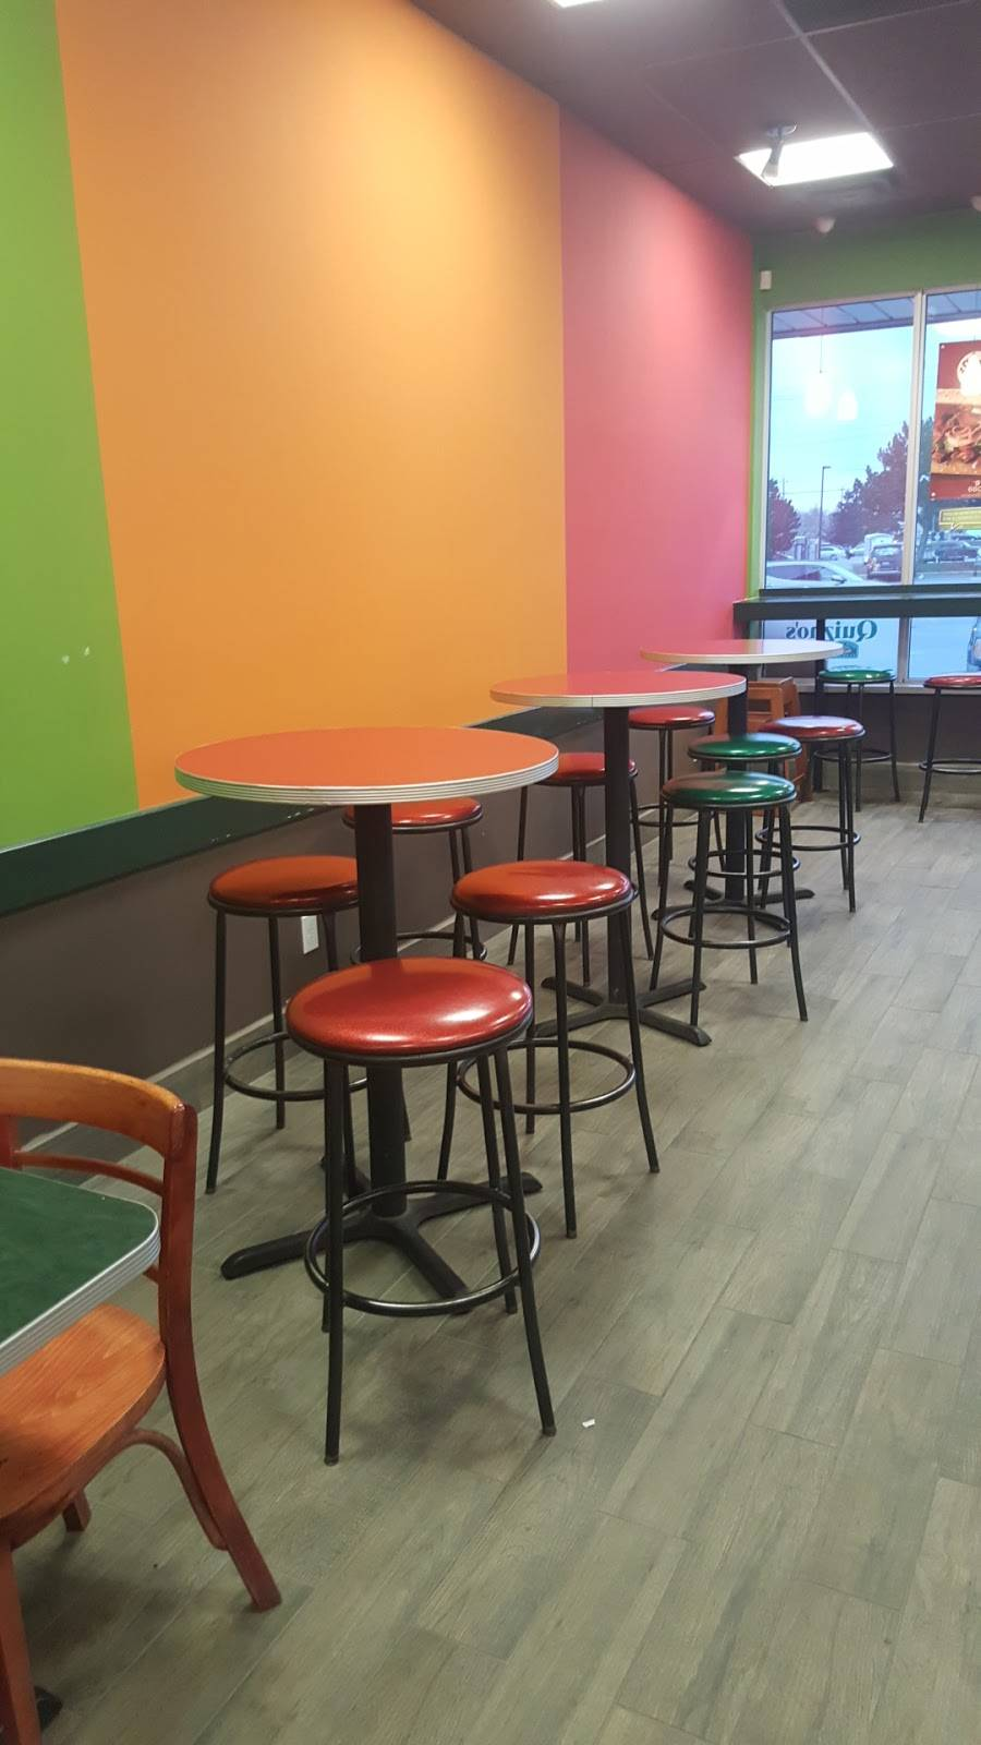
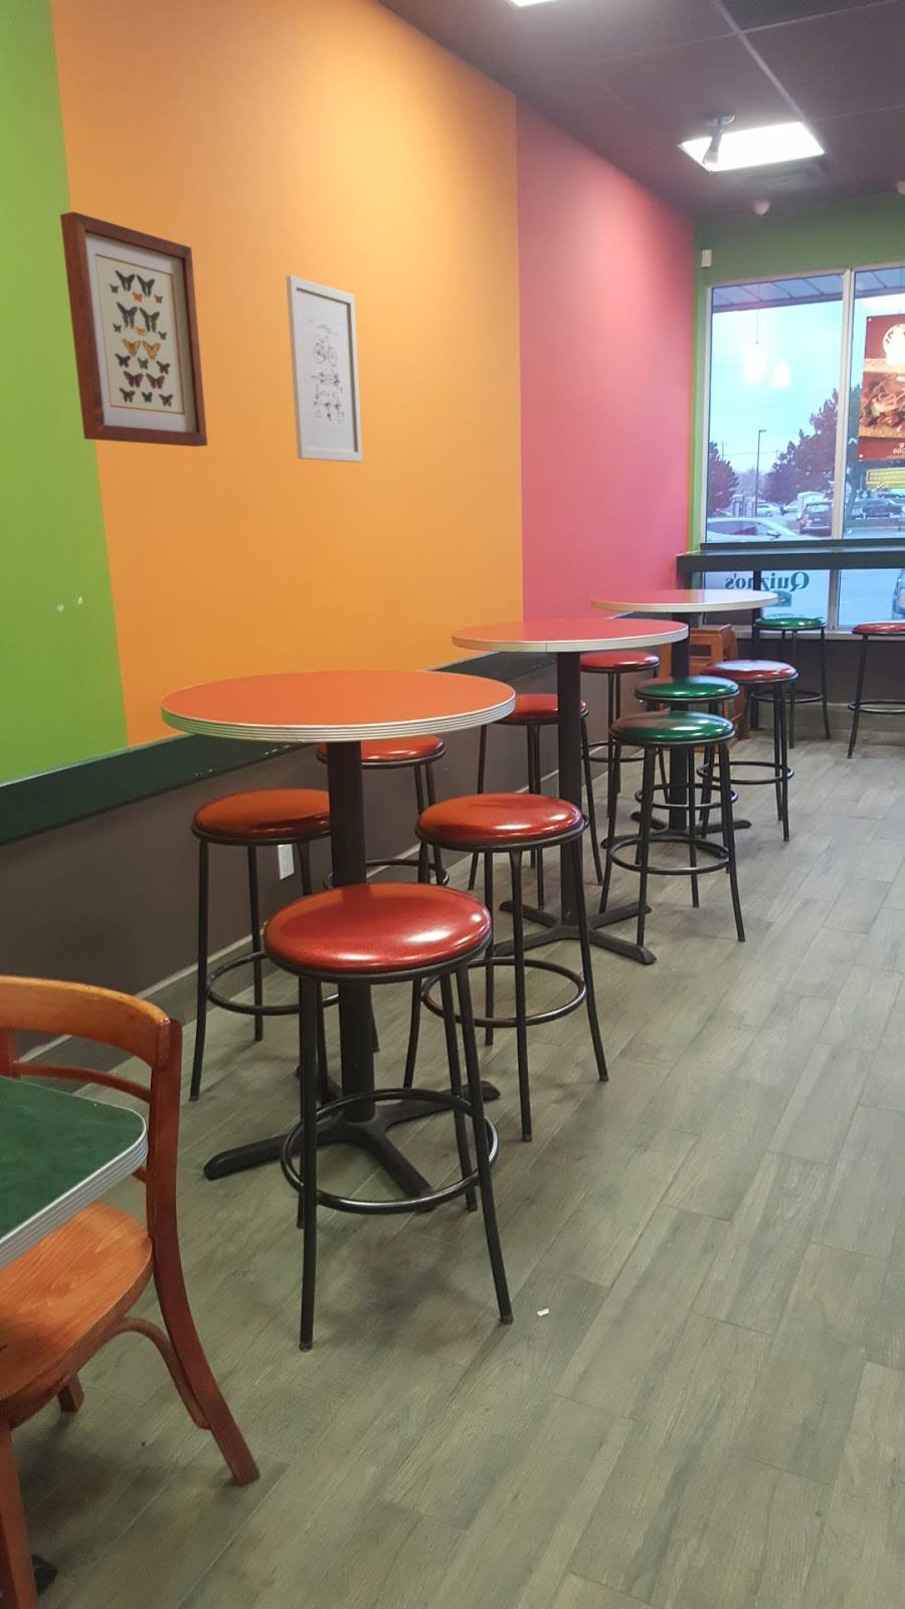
+ wall art (326, 375)
+ wall art (139, 339)
